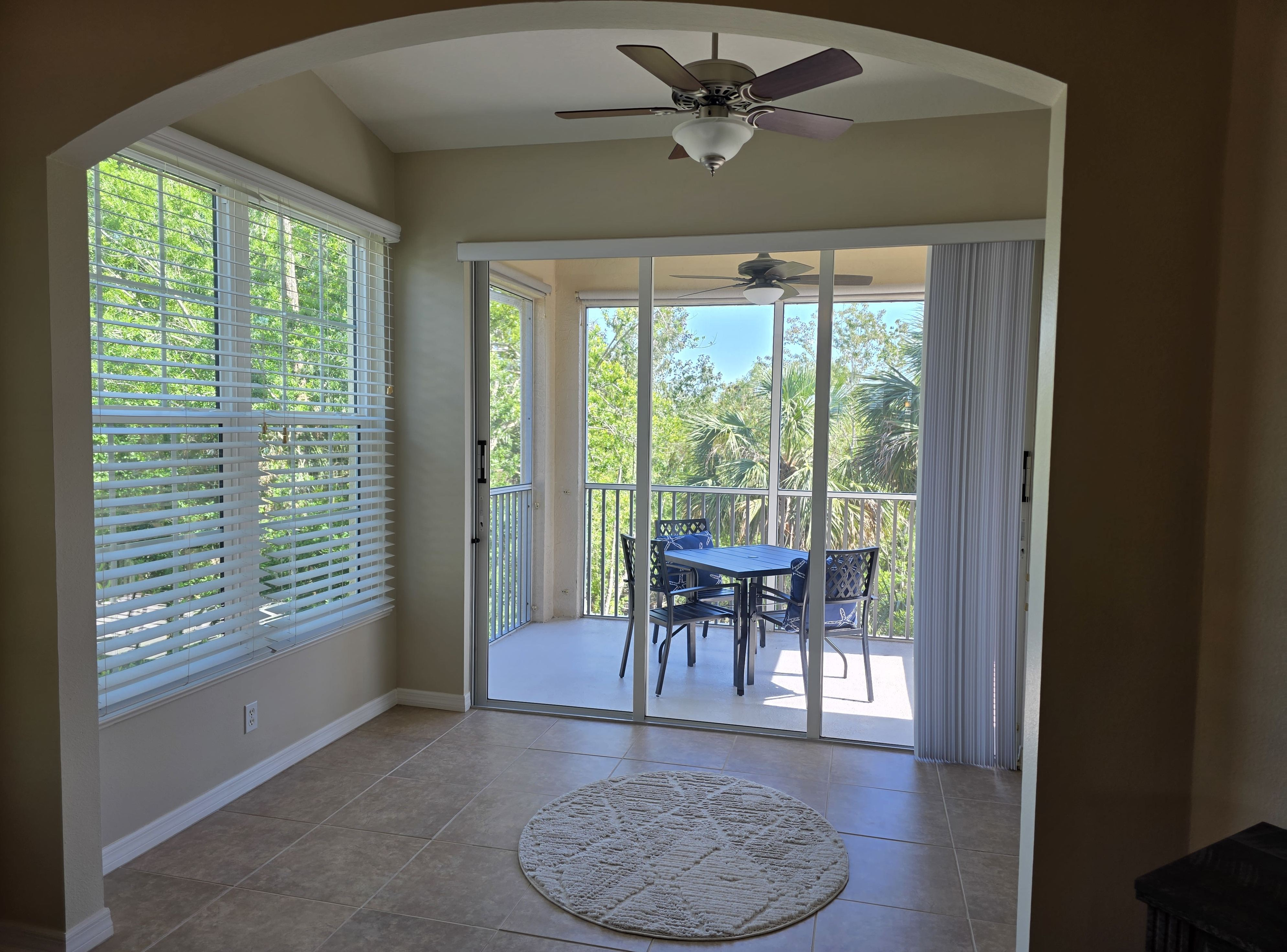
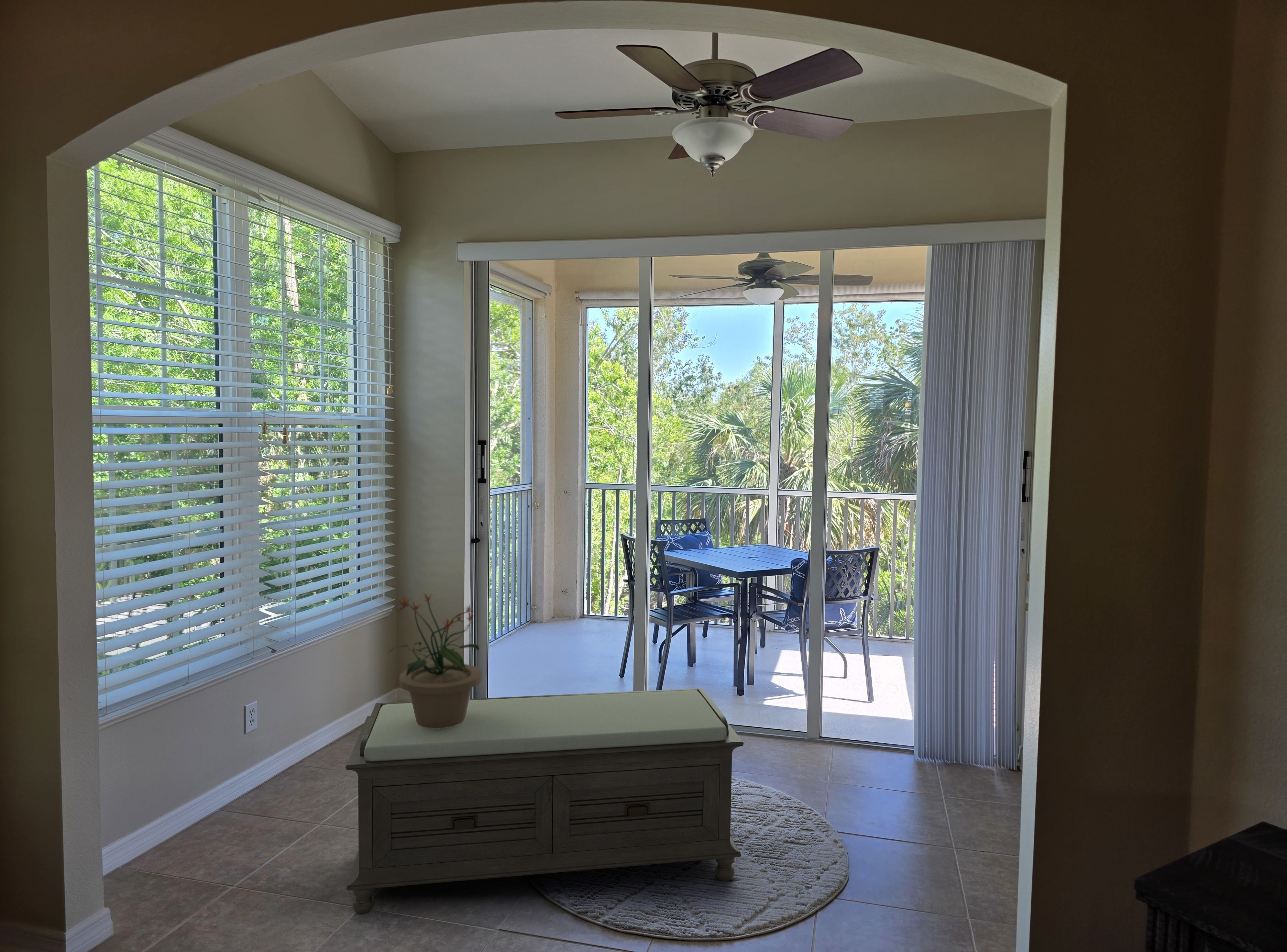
+ bench (548, 790)
+ potted plant (434, 658)
